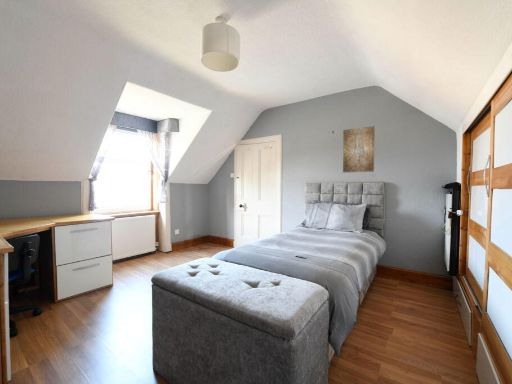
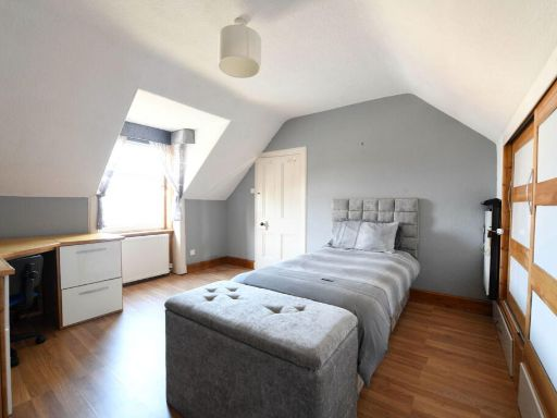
- wall art (358, 150)
